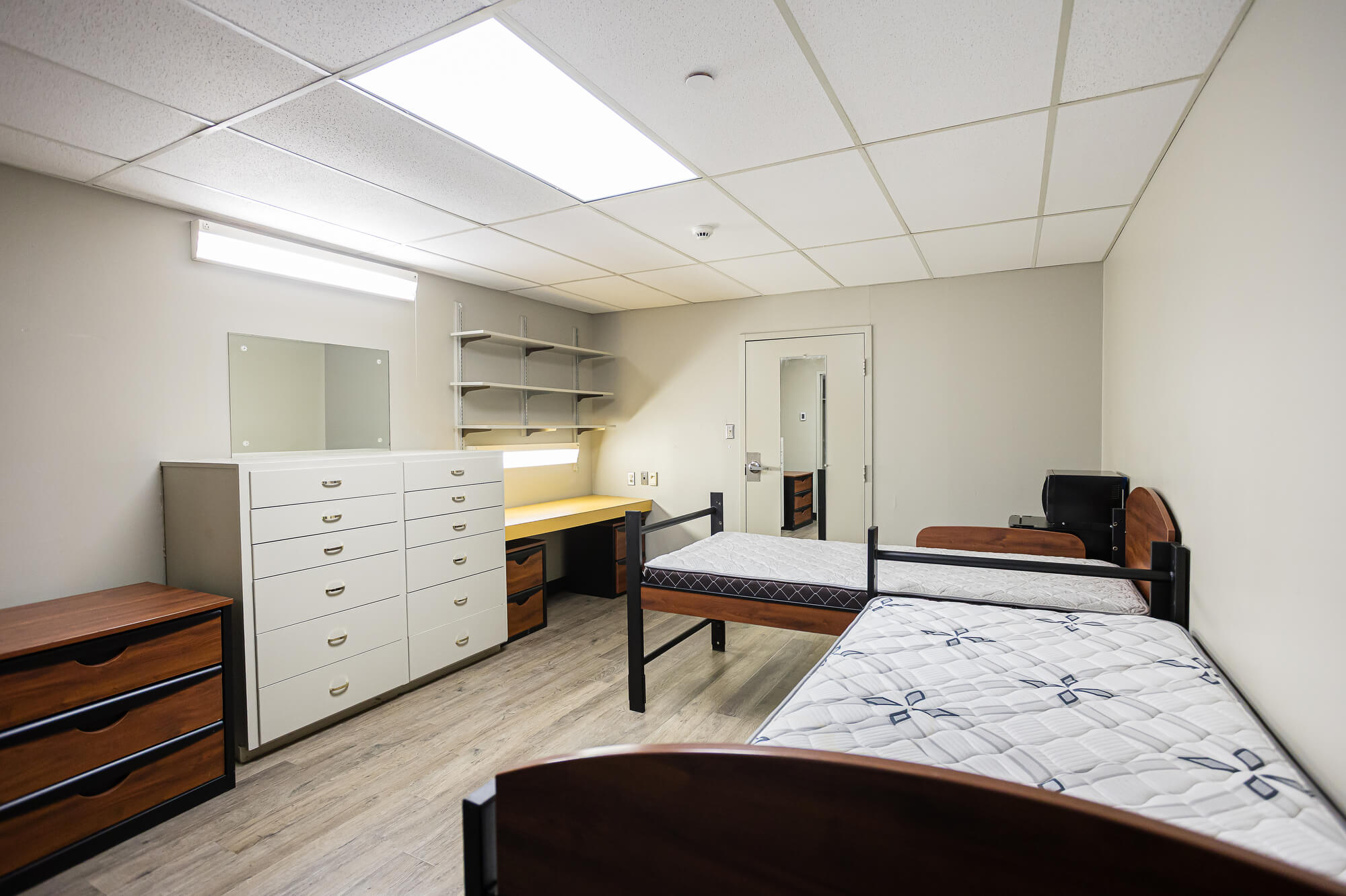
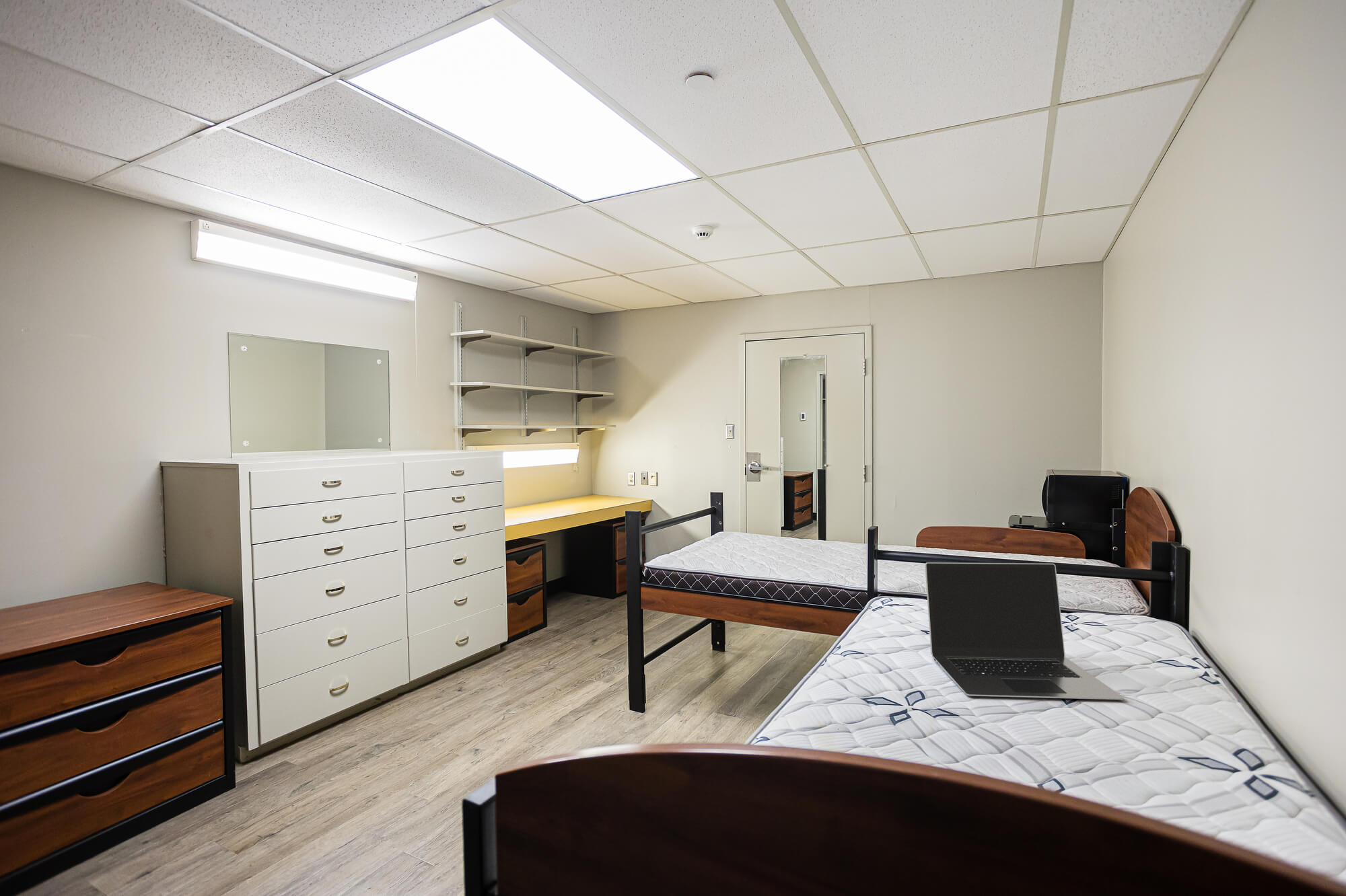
+ laptop (1014, 624)
